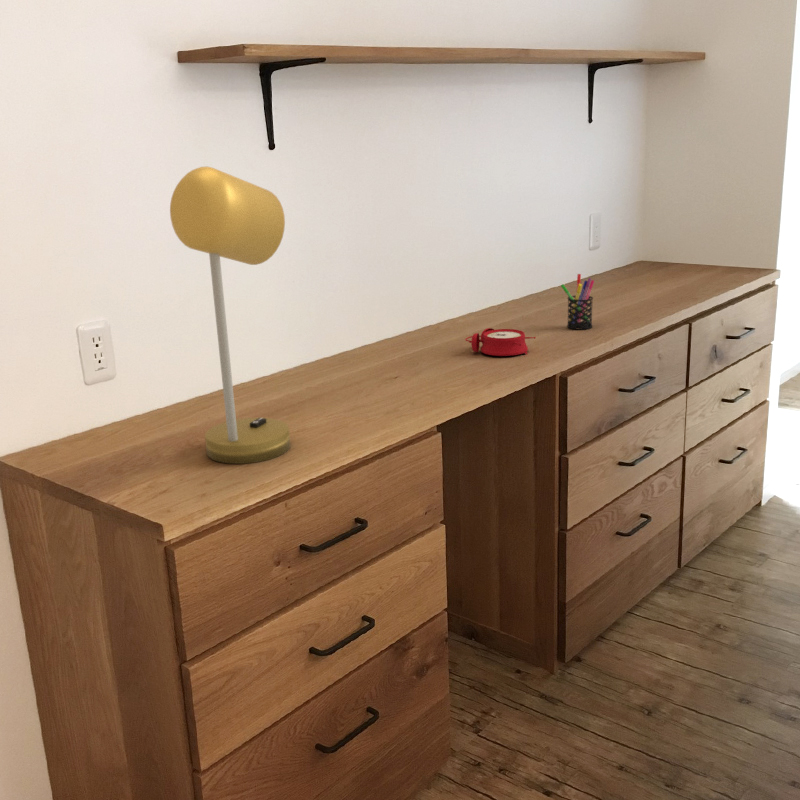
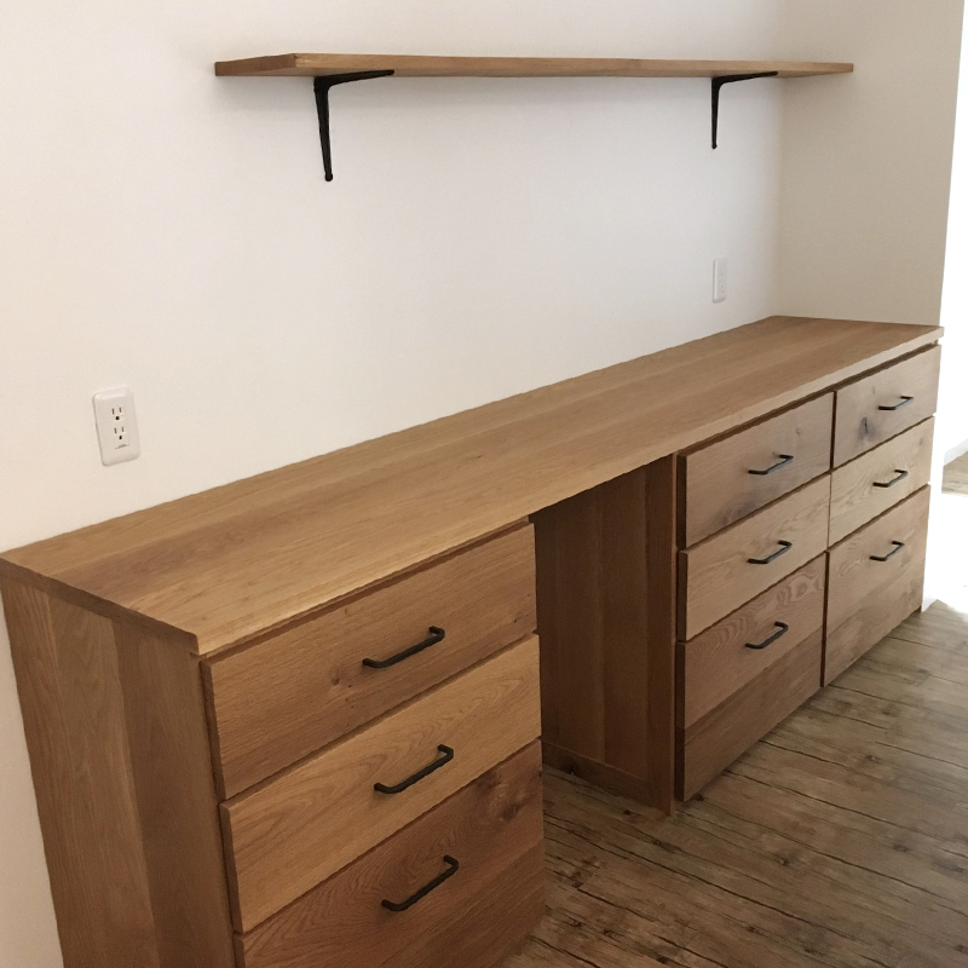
- alarm clock (497, 341)
- desk lamp (225, 314)
- pen holder (577, 301)
